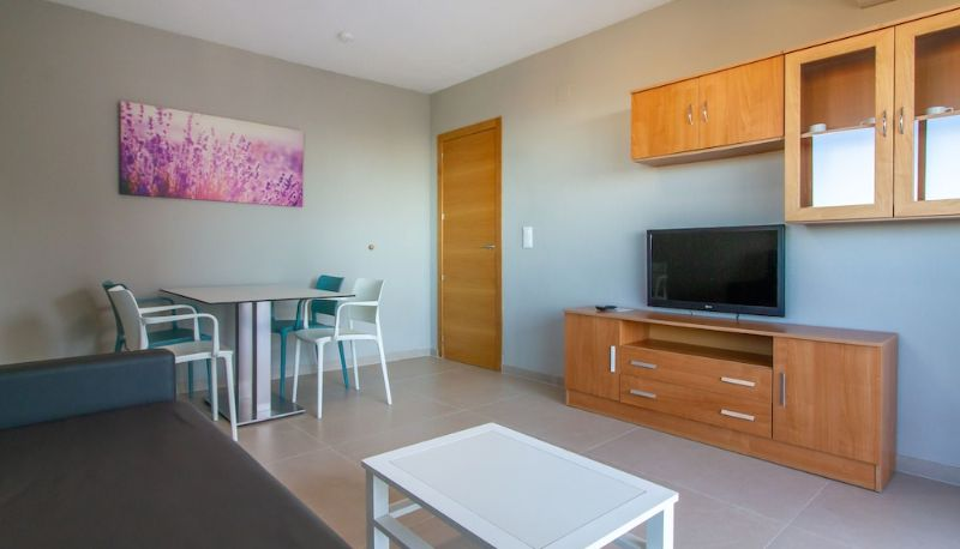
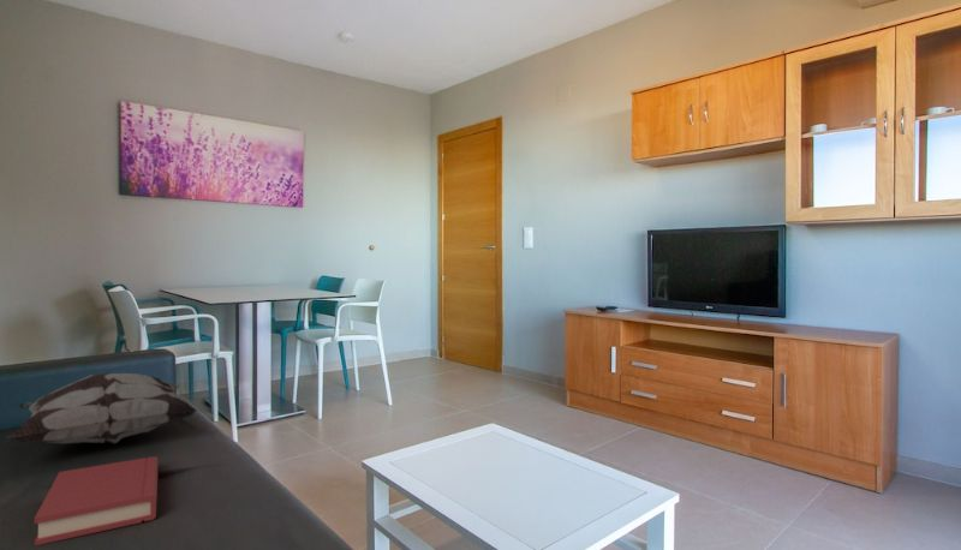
+ hardback book (105, 494)
+ decorative pillow (106, 407)
